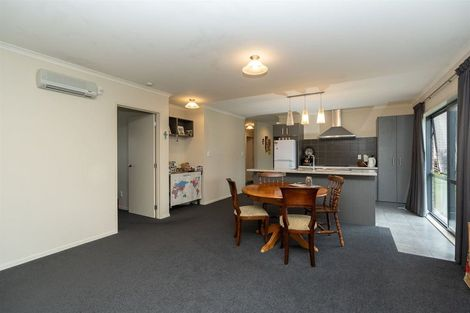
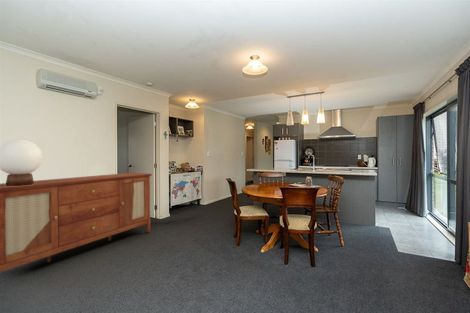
+ sideboard (82, 214)
+ table lamp (19, 161)
